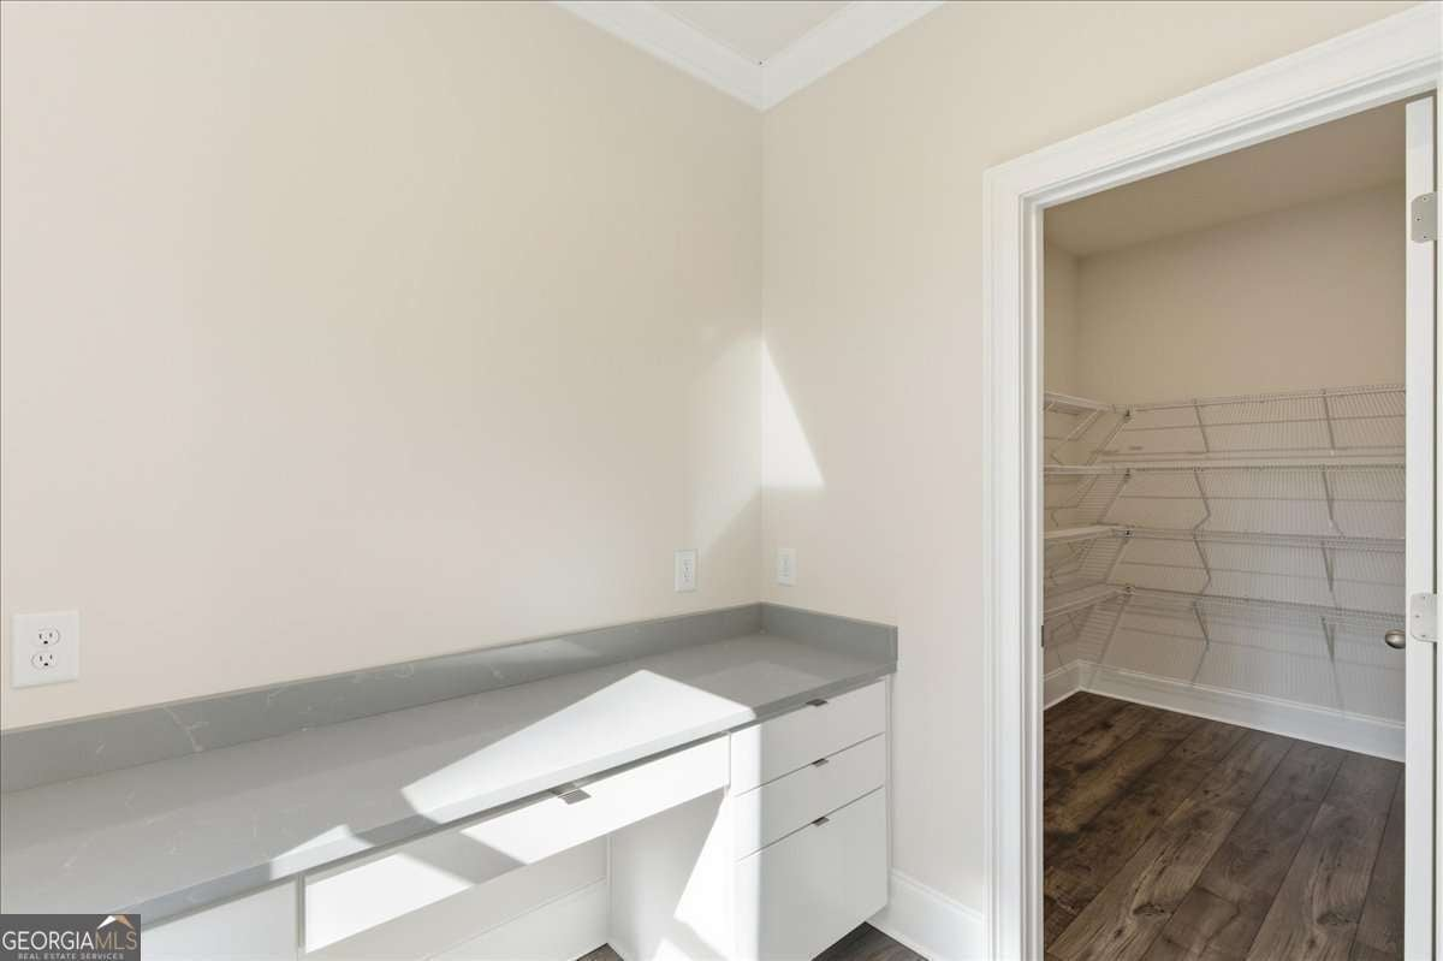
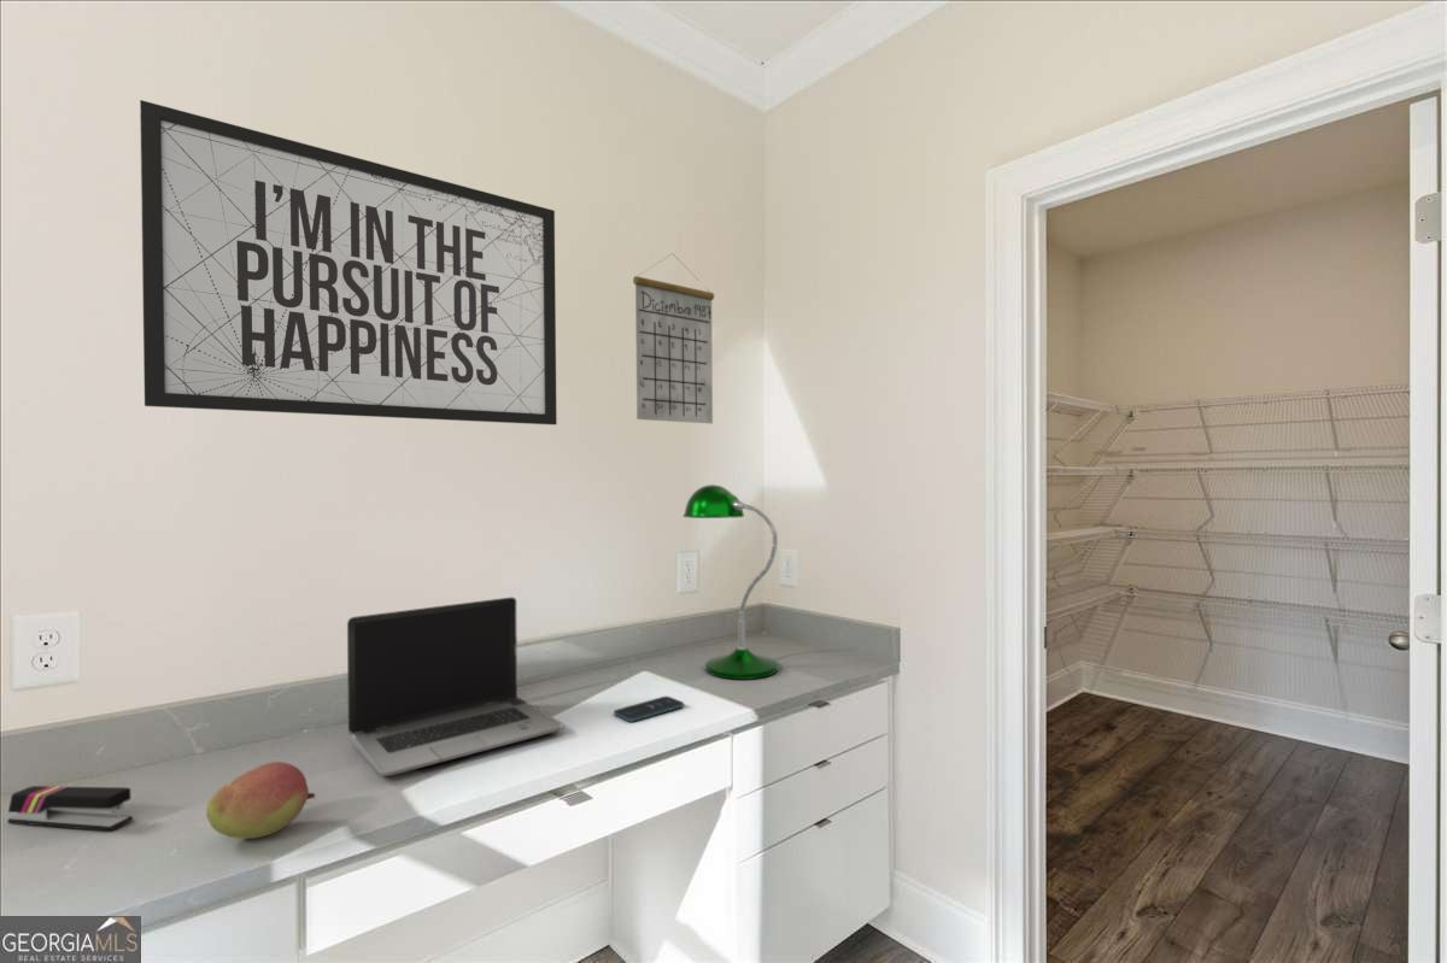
+ fruit (263, 799)
+ smartphone (649, 707)
+ stapler (70, 804)
+ laptop computer (457, 676)
+ desk lamp (750, 583)
+ calendar (675, 336)
+ mirror (383, 292)
